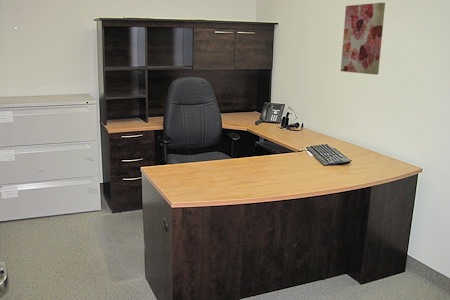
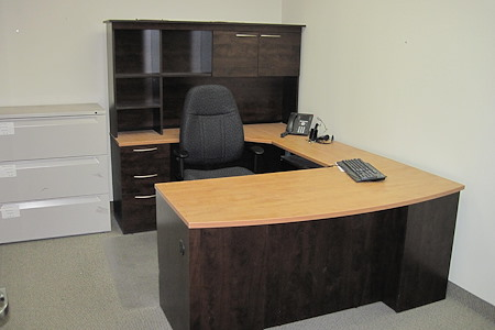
- wall art (361, 39)
